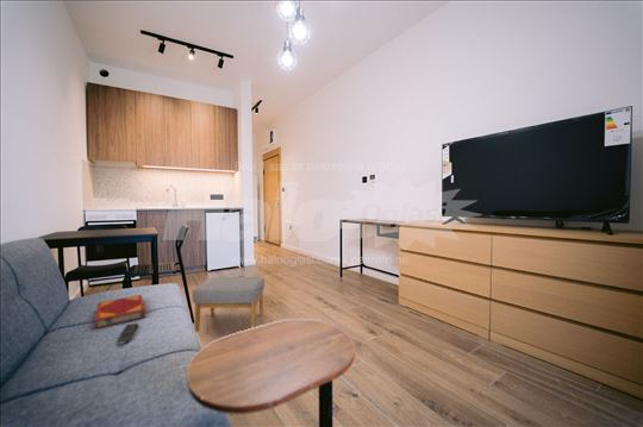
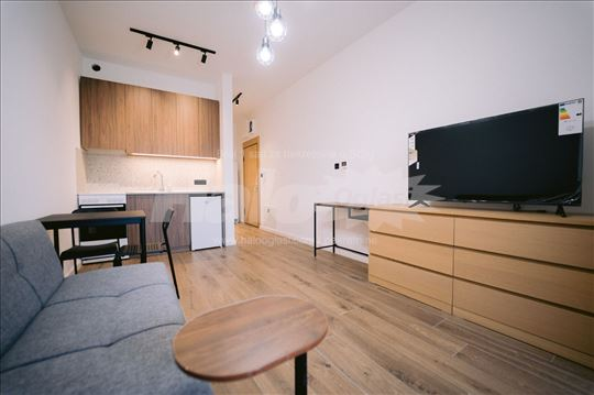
- hardback book (120, 309)
- remote control (127, 332)
- footstool (231, 301)
